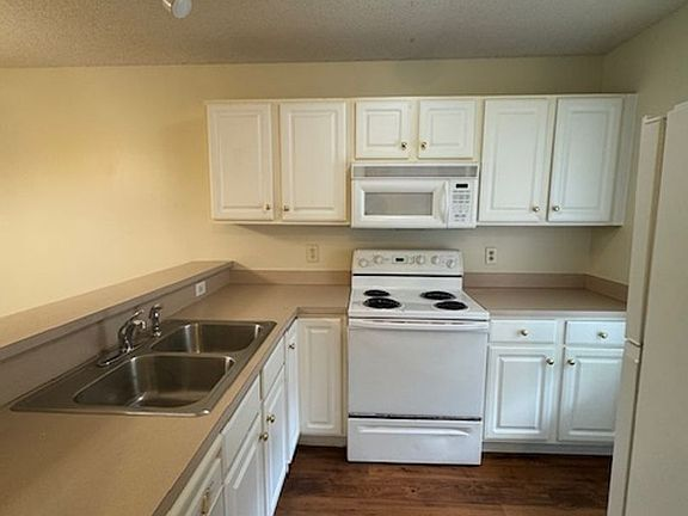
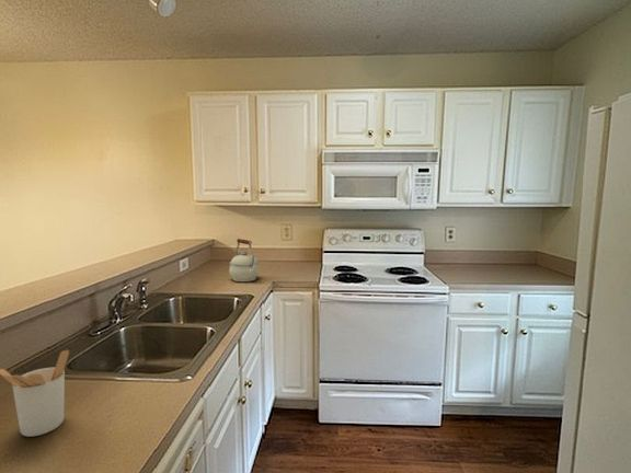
+ utensil holder (35, 394)
+ kettle (245, 259)
